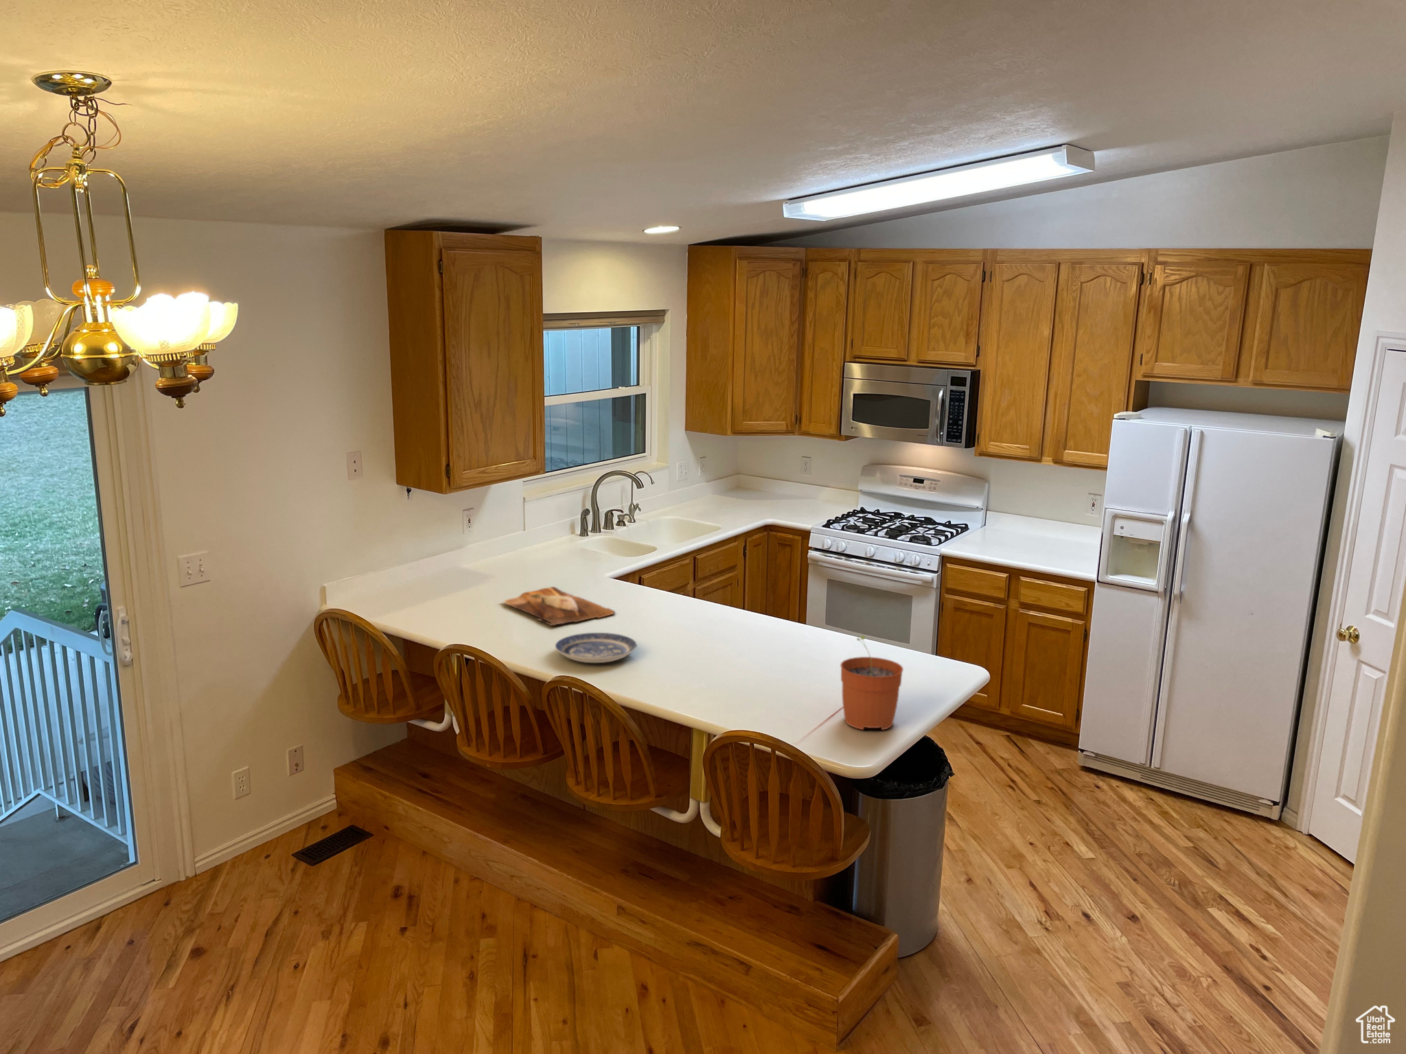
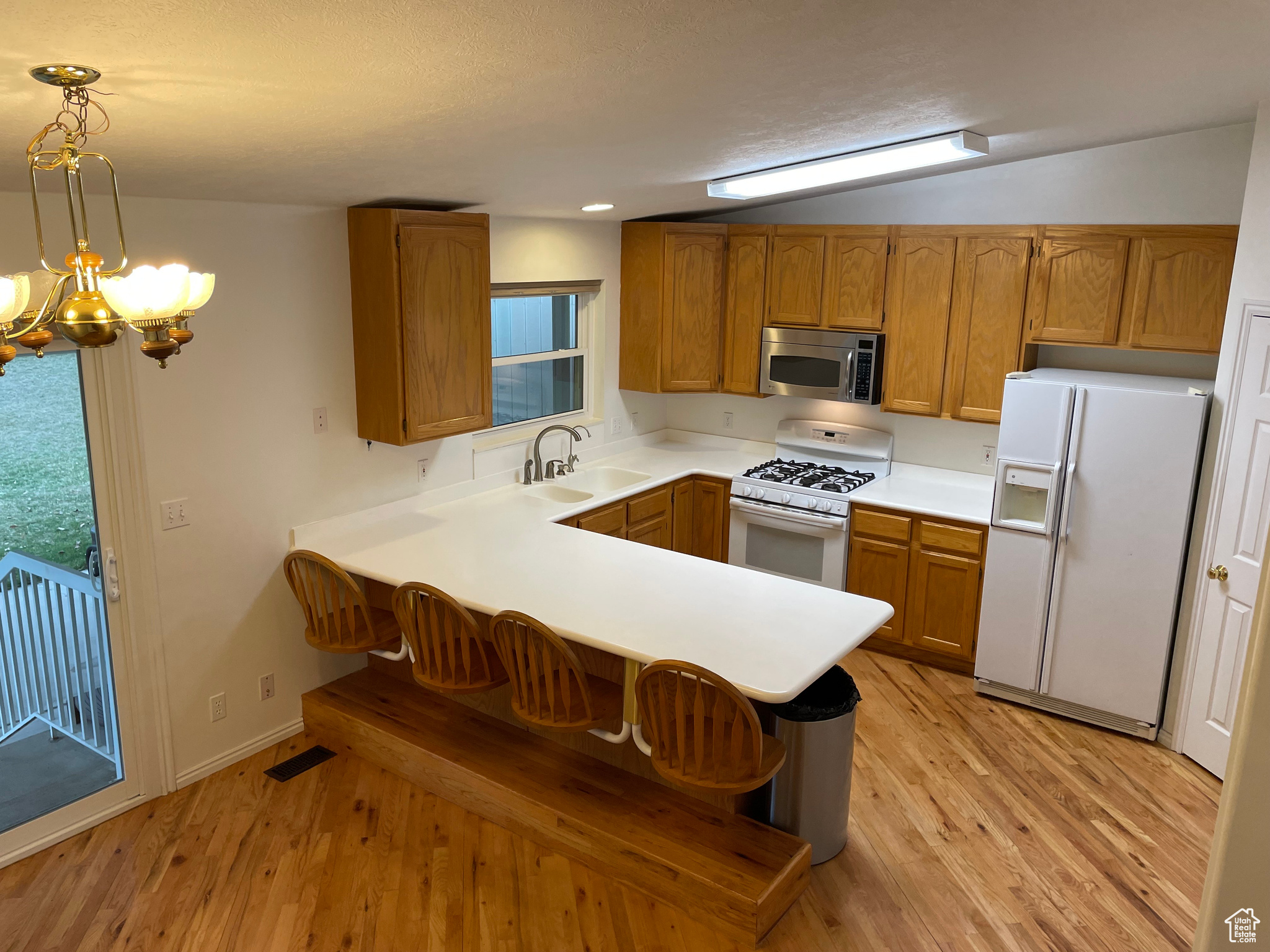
- plant pot (870, 680)
- plate (596, 650)
- cutting board (558, 602)
